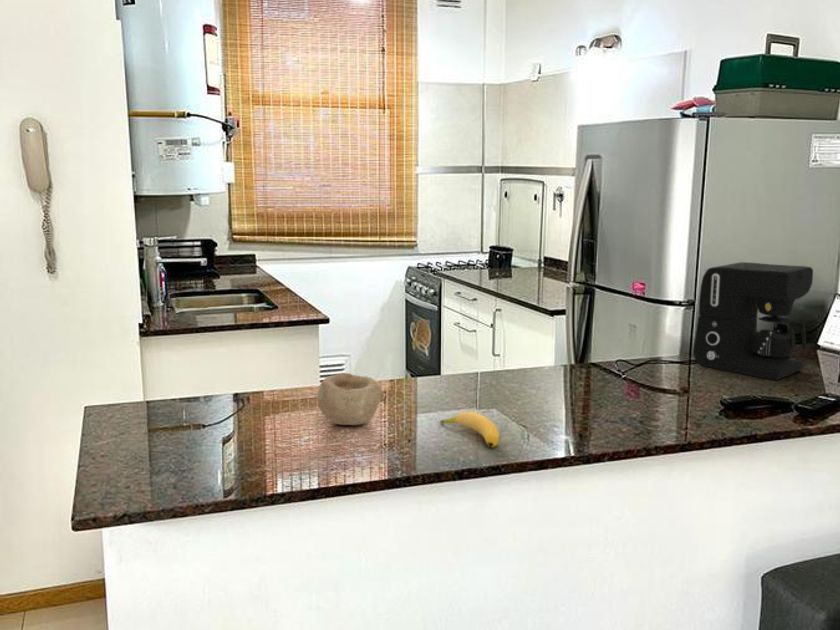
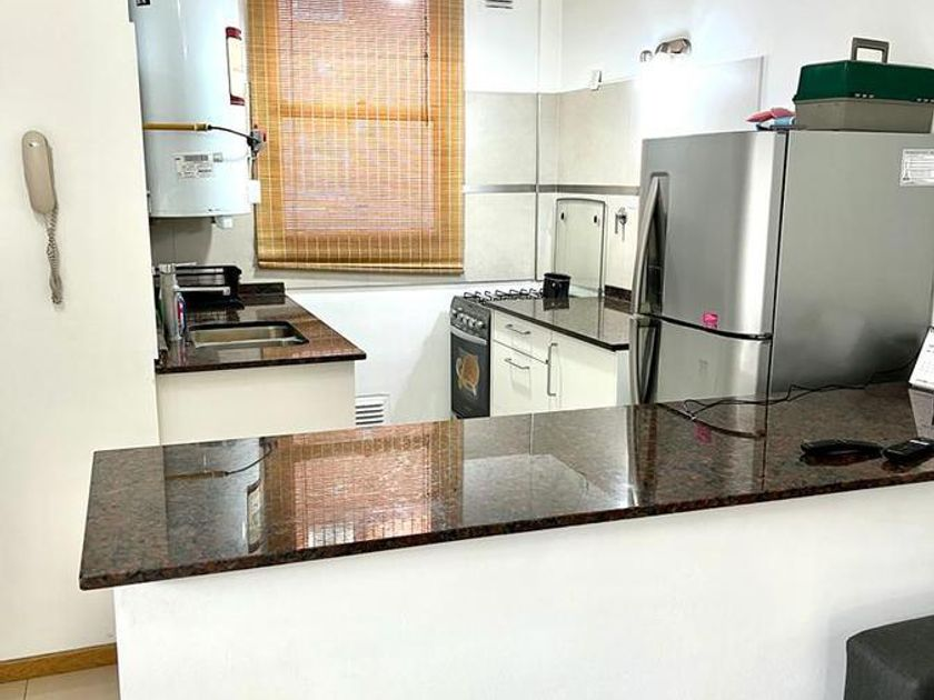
- bowl (349, 400)
- banana (473, 426)
- coffee maker (756, 317)
